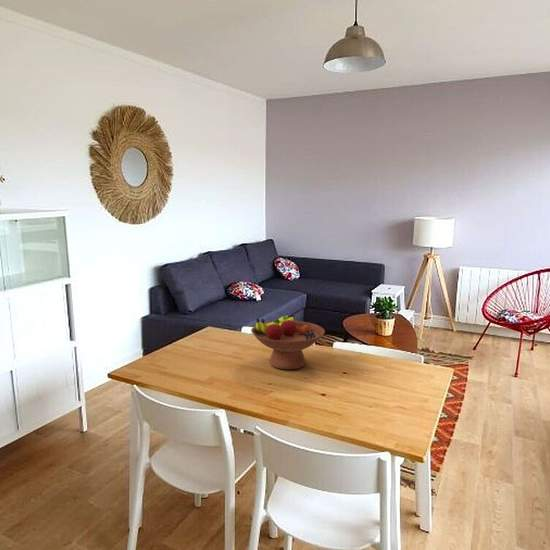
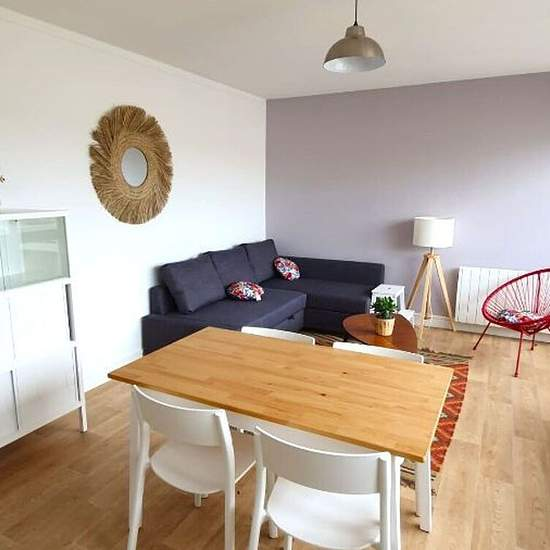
- fruit bowl (287, 340)
